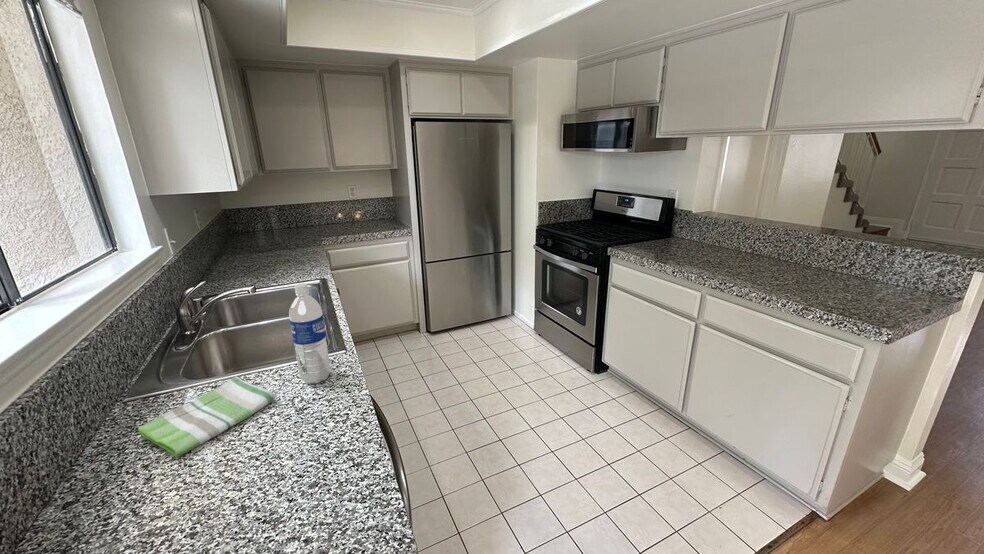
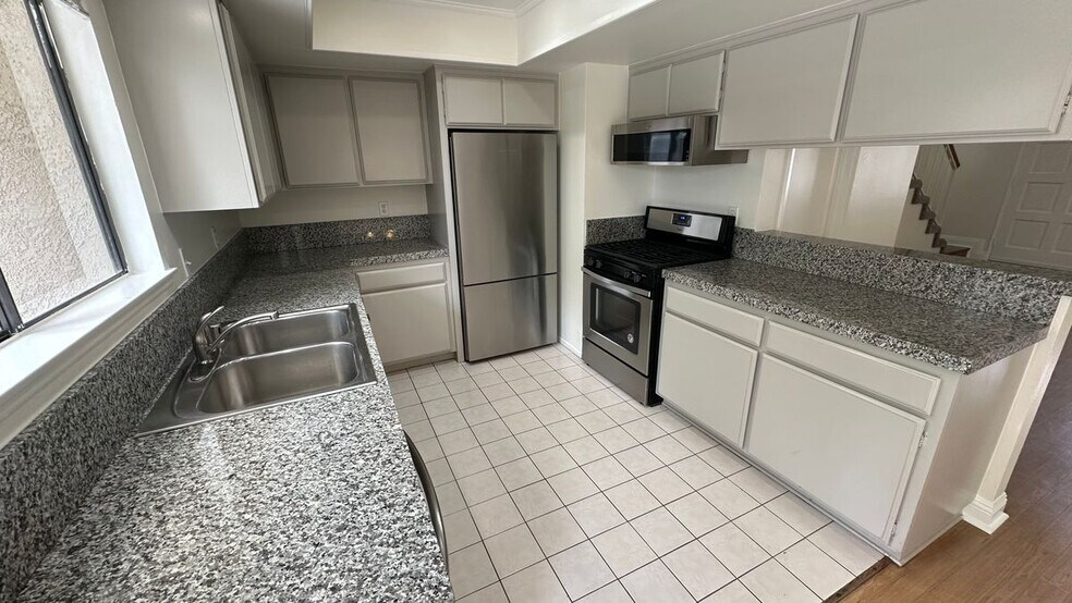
- dish towel (210, 411)
- water bottle (309, 333)
